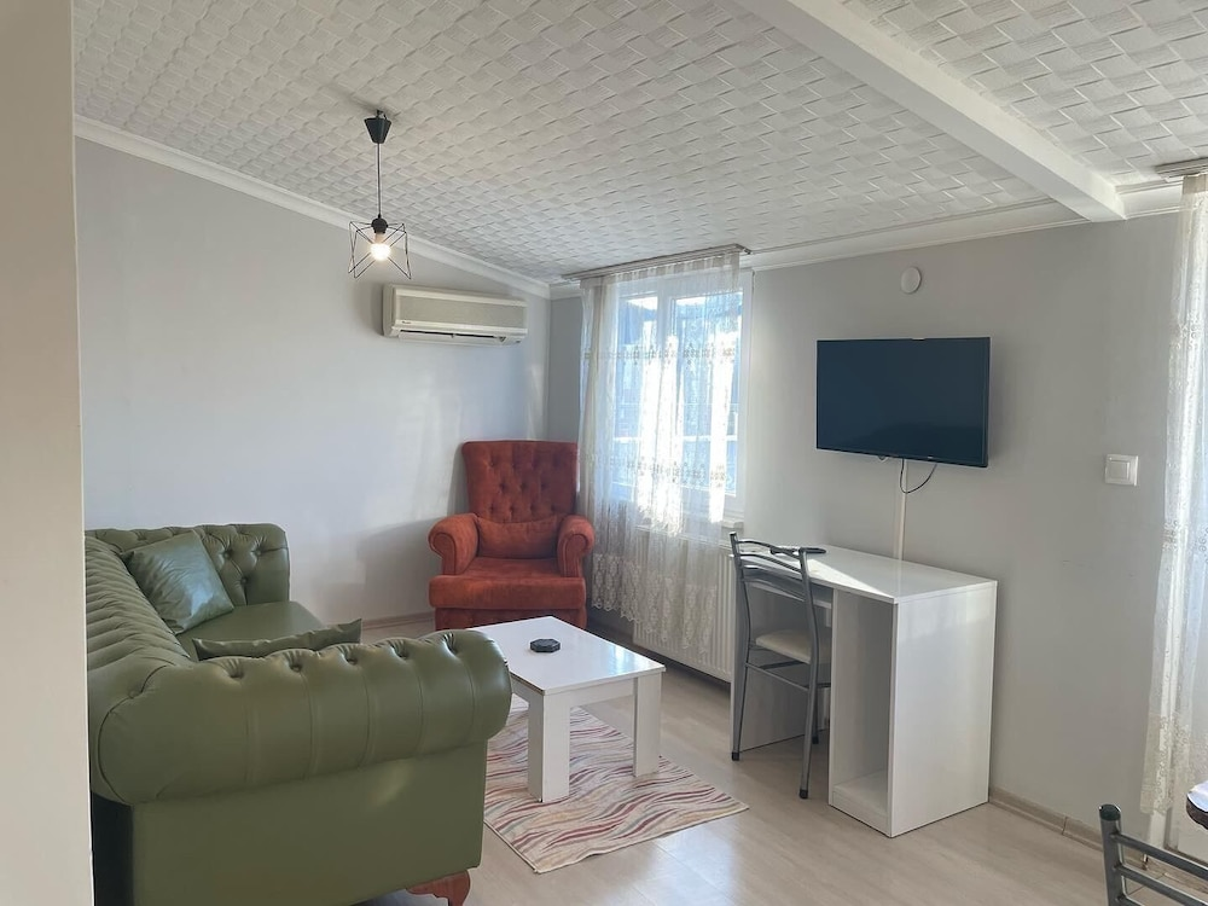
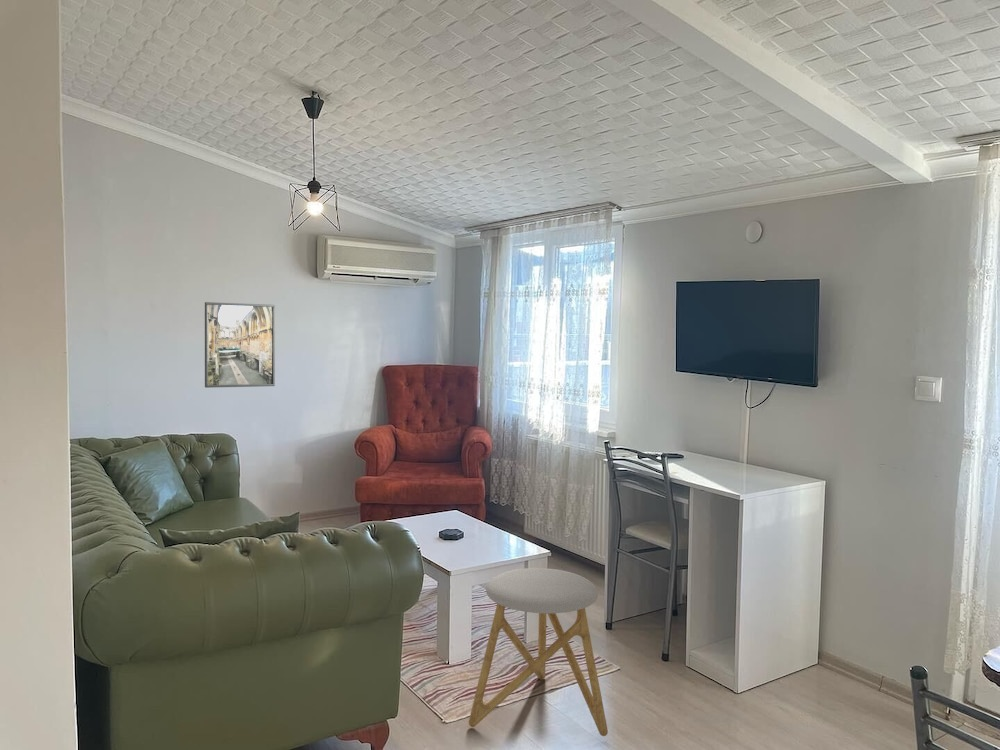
+ stool (541, 643)
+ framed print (240, 345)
